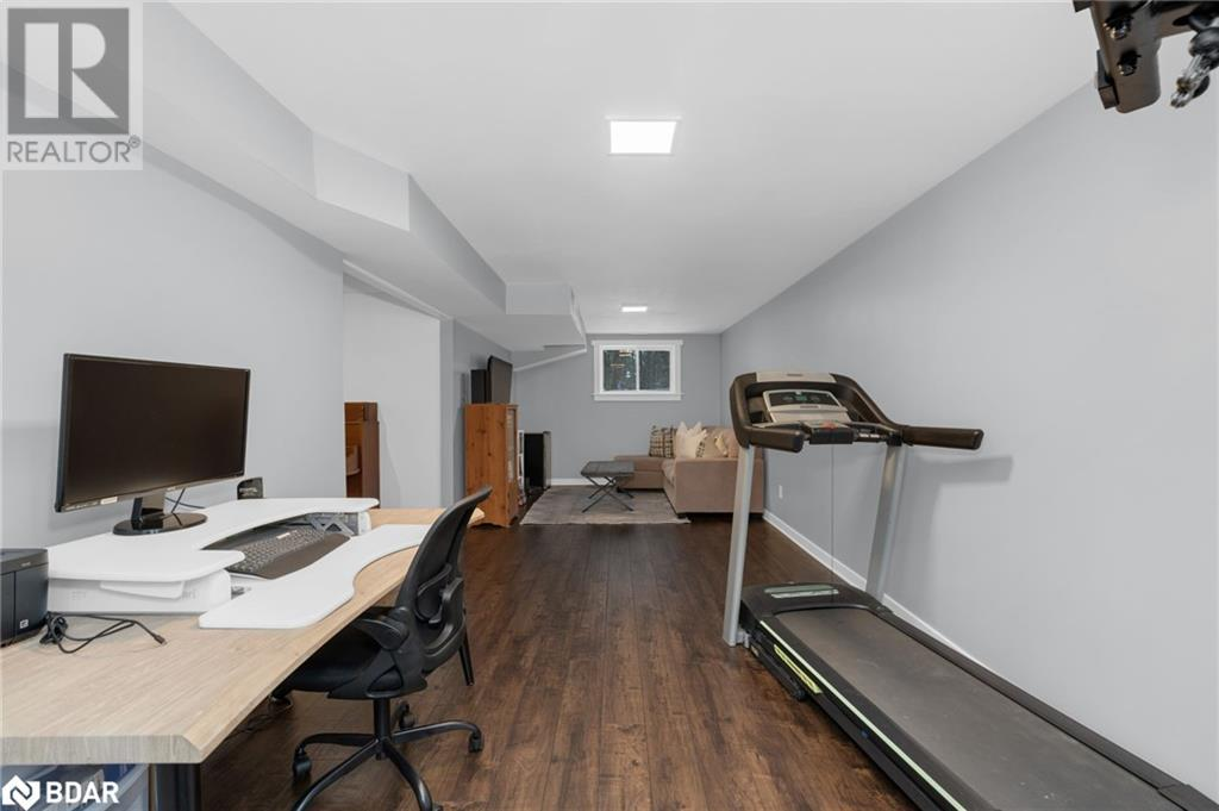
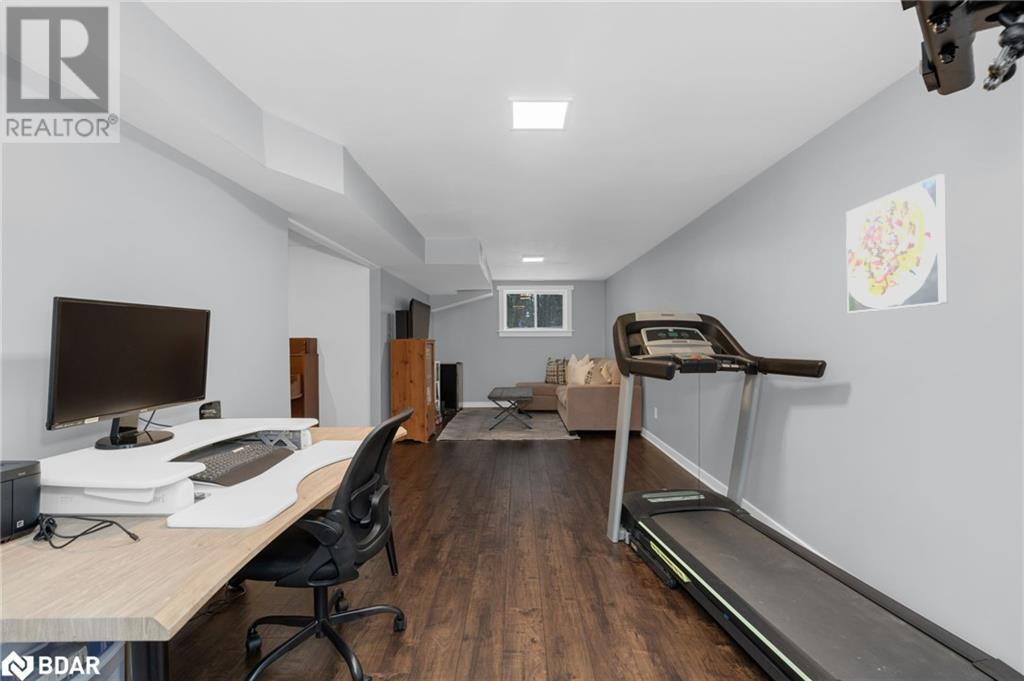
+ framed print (890, 252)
